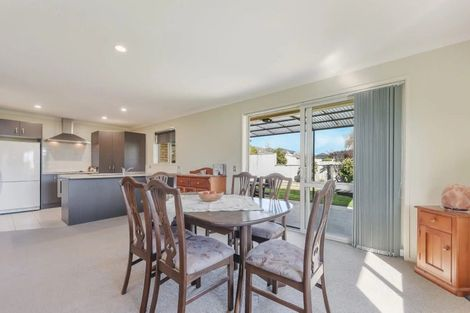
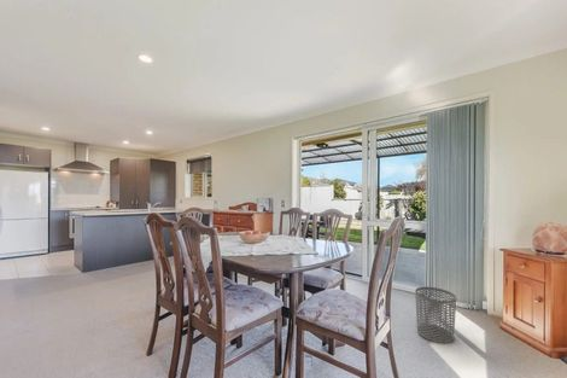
+ waste bin (434, 313)
